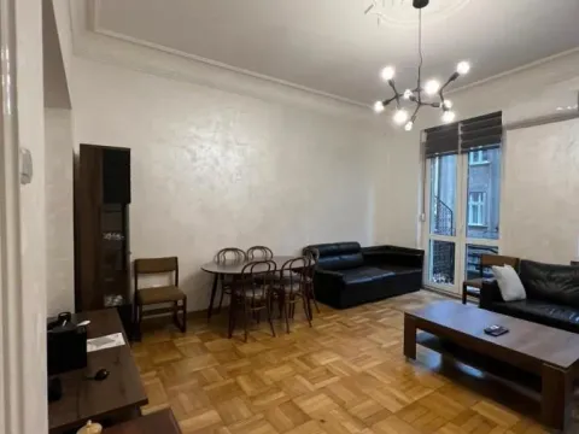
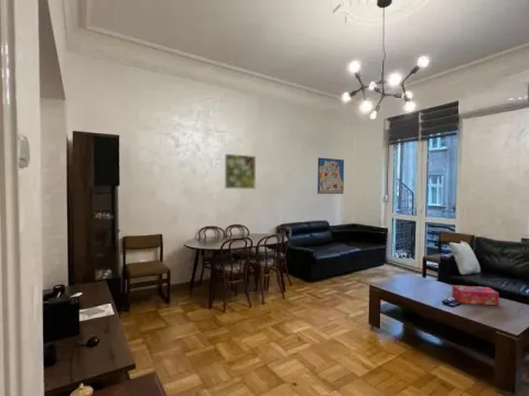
+ wall art (331, 176)
+ tissue box (474, 295)
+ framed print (240, 172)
